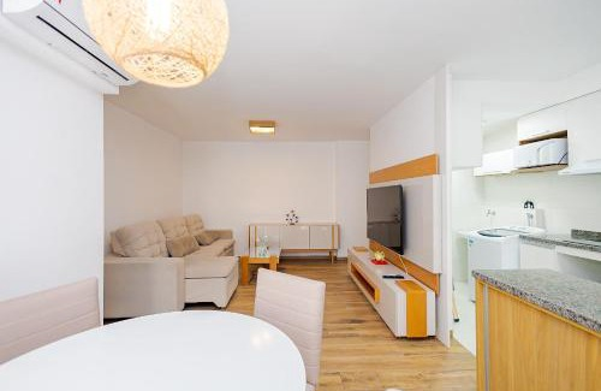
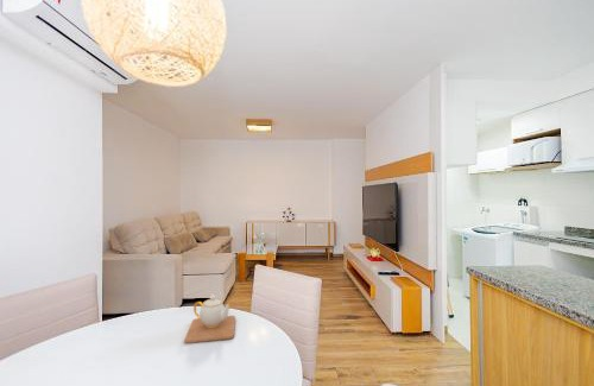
+ teapot (211, 312)
